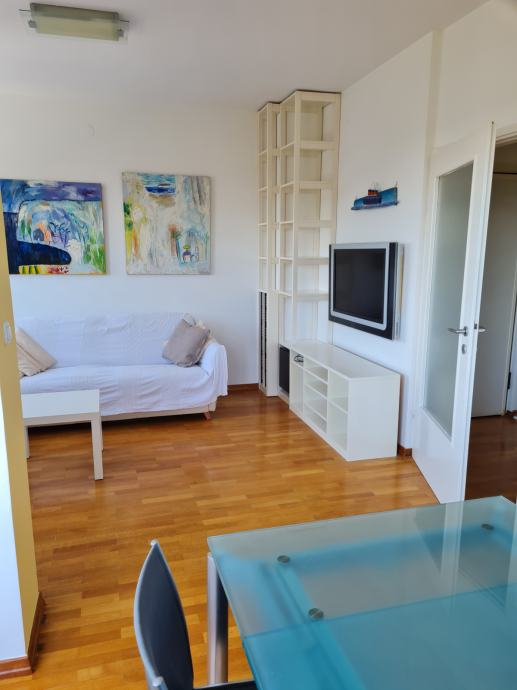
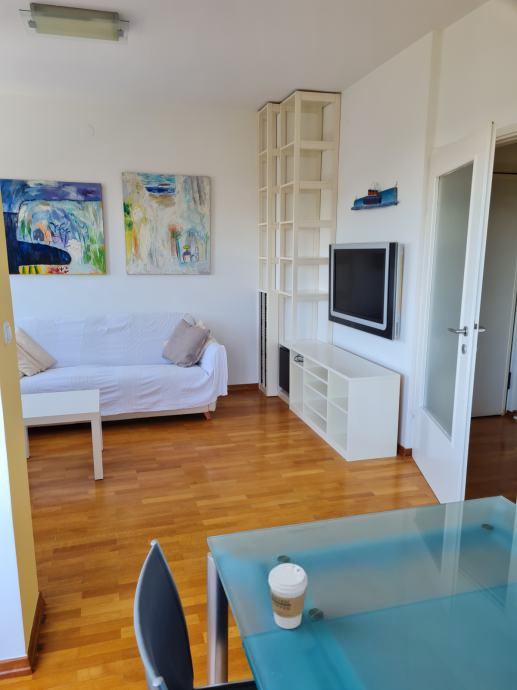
+ coffee cup (287, 595)
